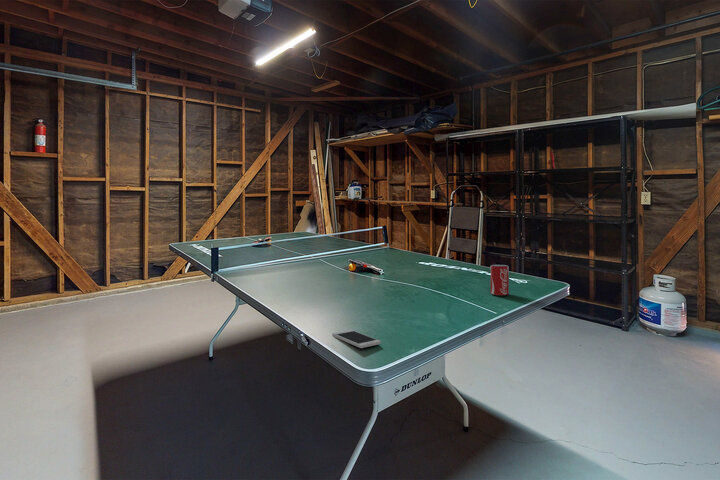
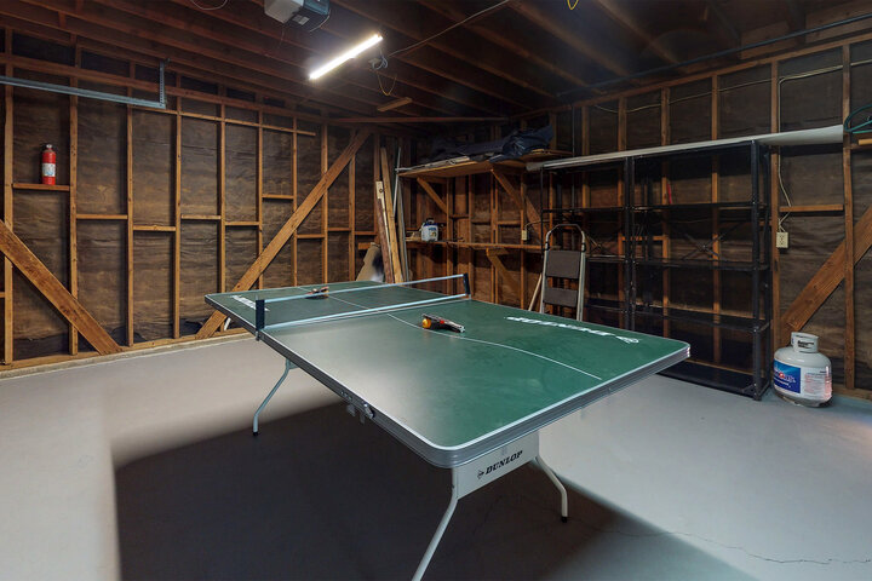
- smartphone (355, 338)
- beverage can (499, 279)
